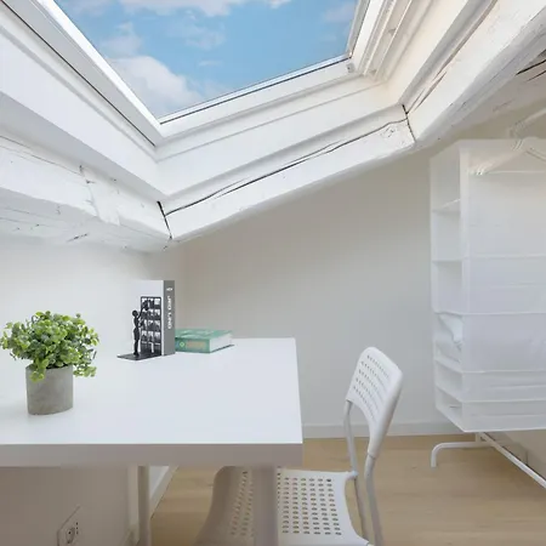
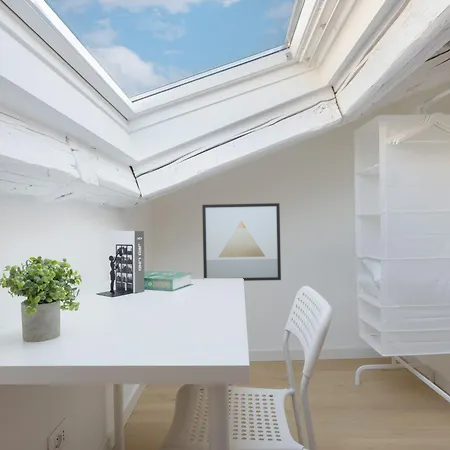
+ wall art (241, 242)
